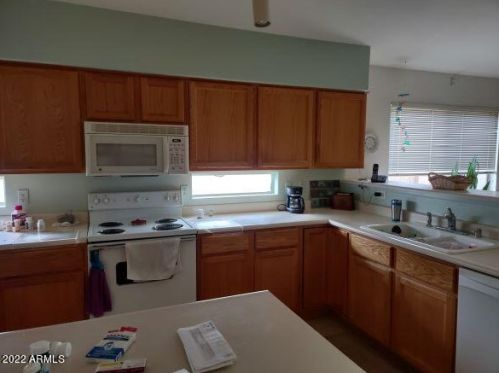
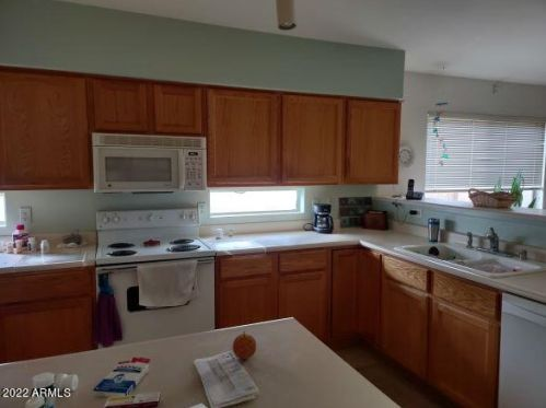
+ fruit (244, 345)
